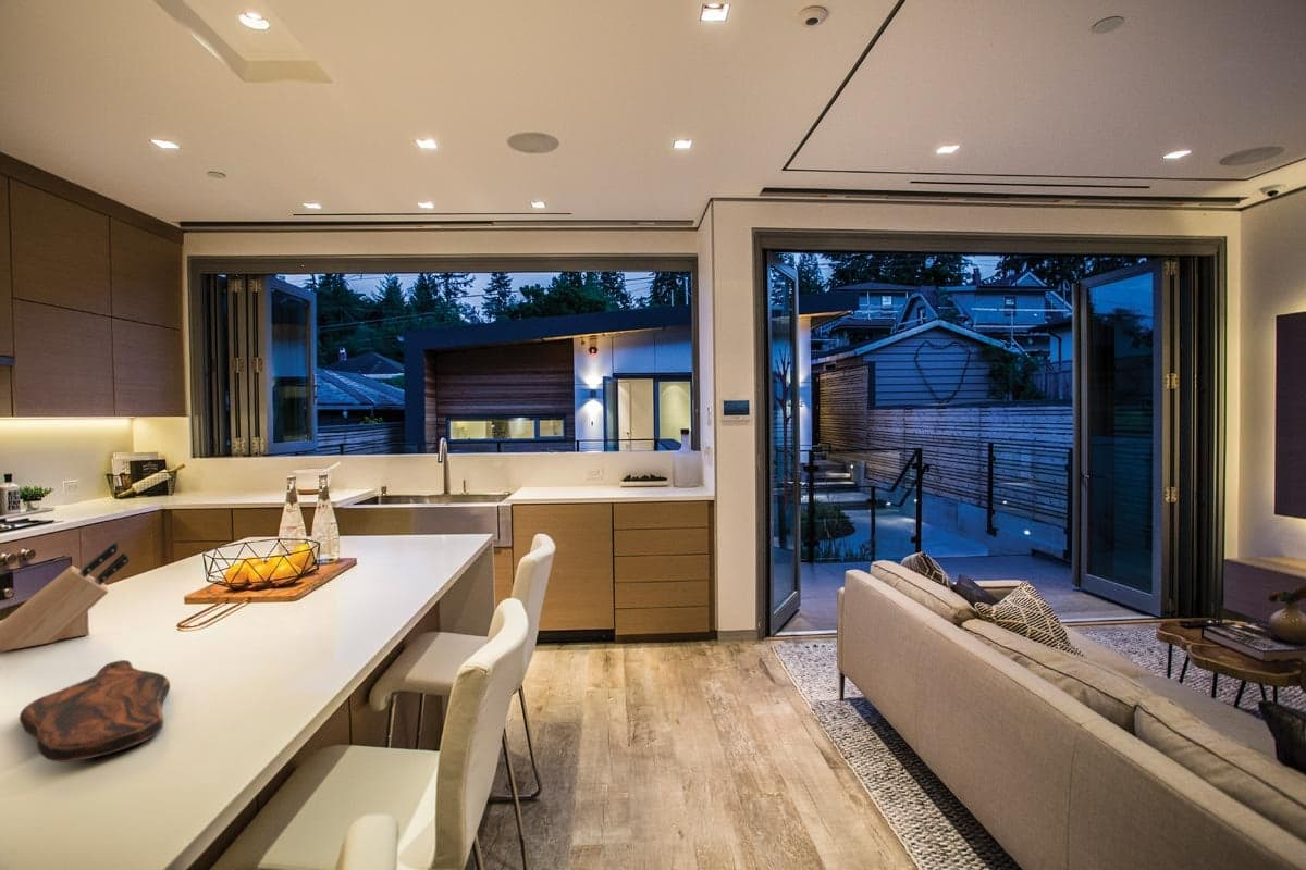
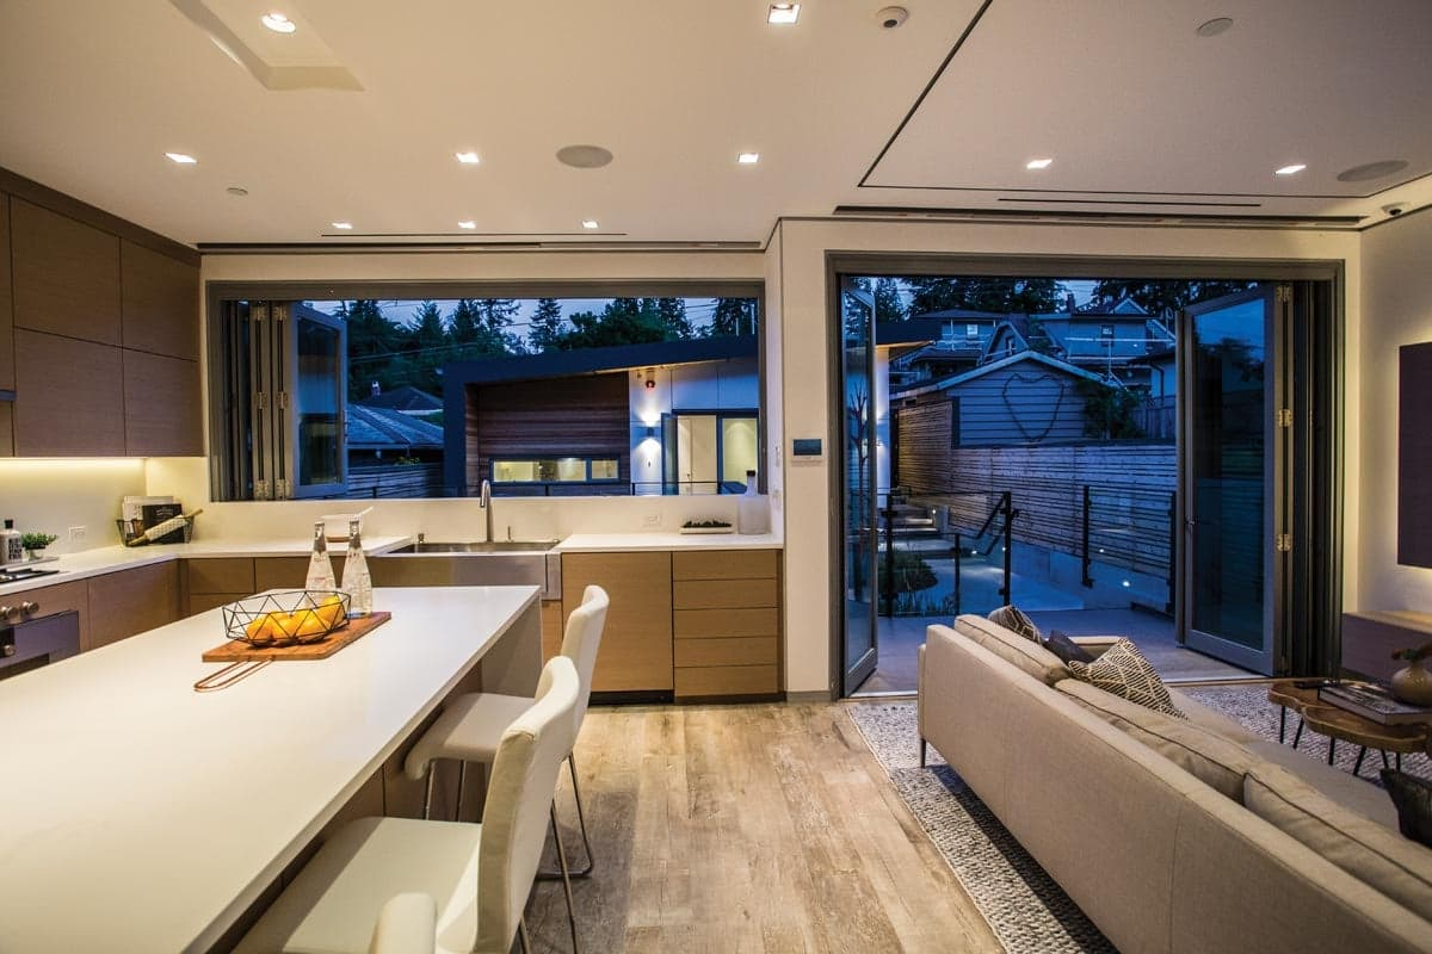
- cutting board (99, 703)
- knife block (54, 592)
